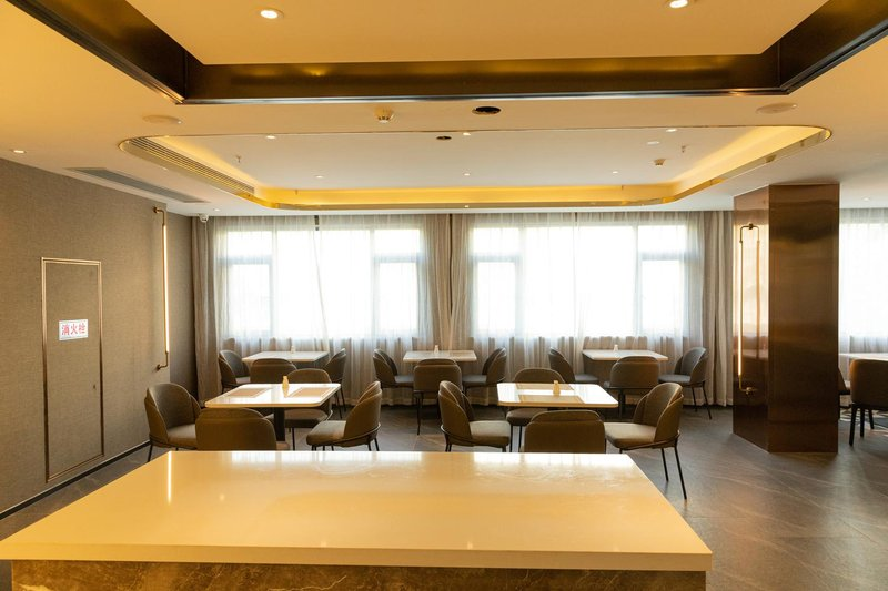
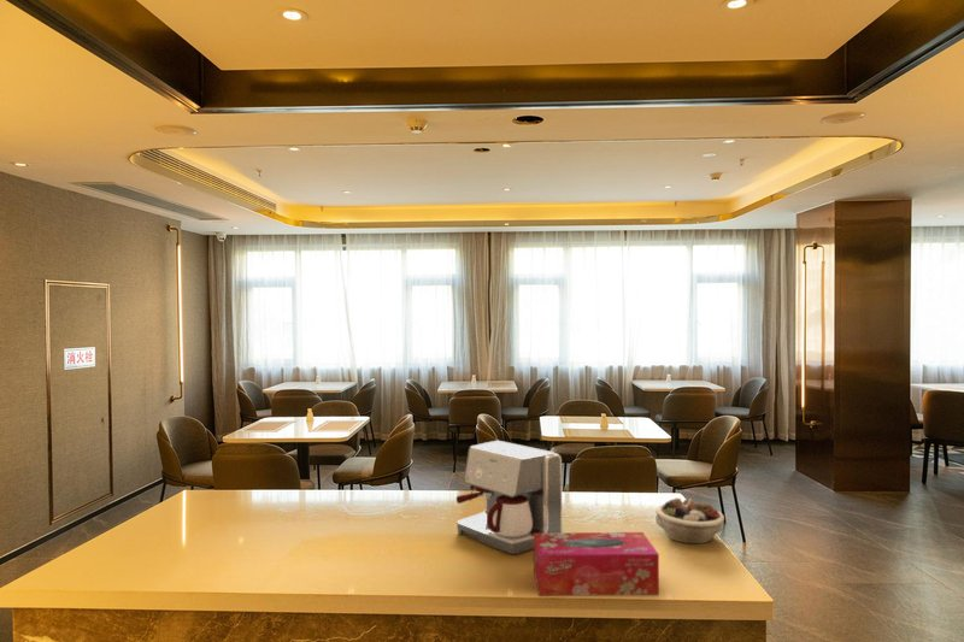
+ succulent planter (689, 519)
+ tissue box (593, 563)
+ coffee maker (509, 491)
